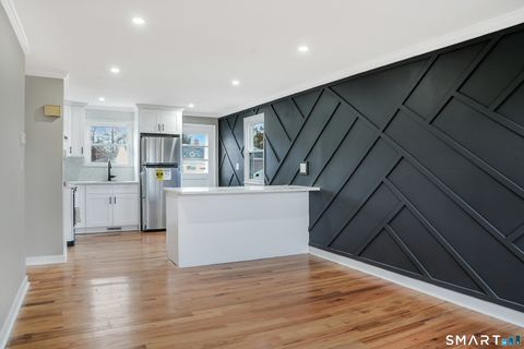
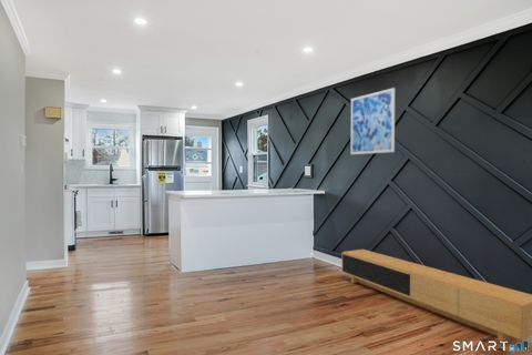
+ media console (420, 286)
+ wall art (371, 123)
